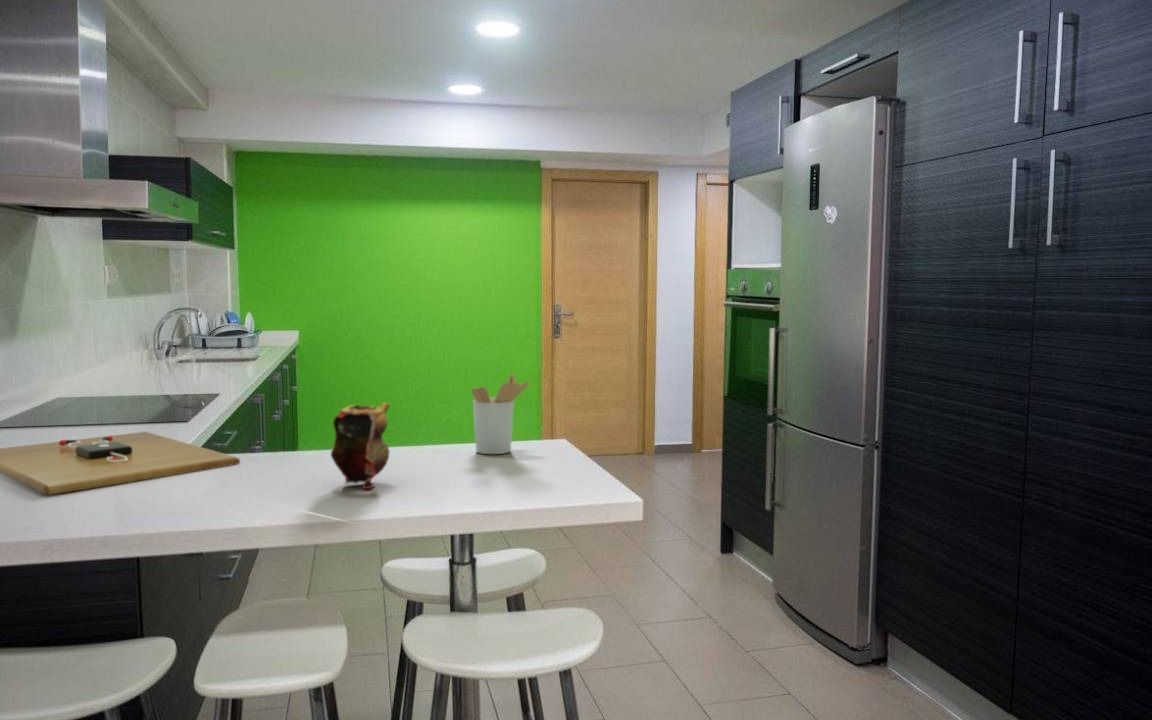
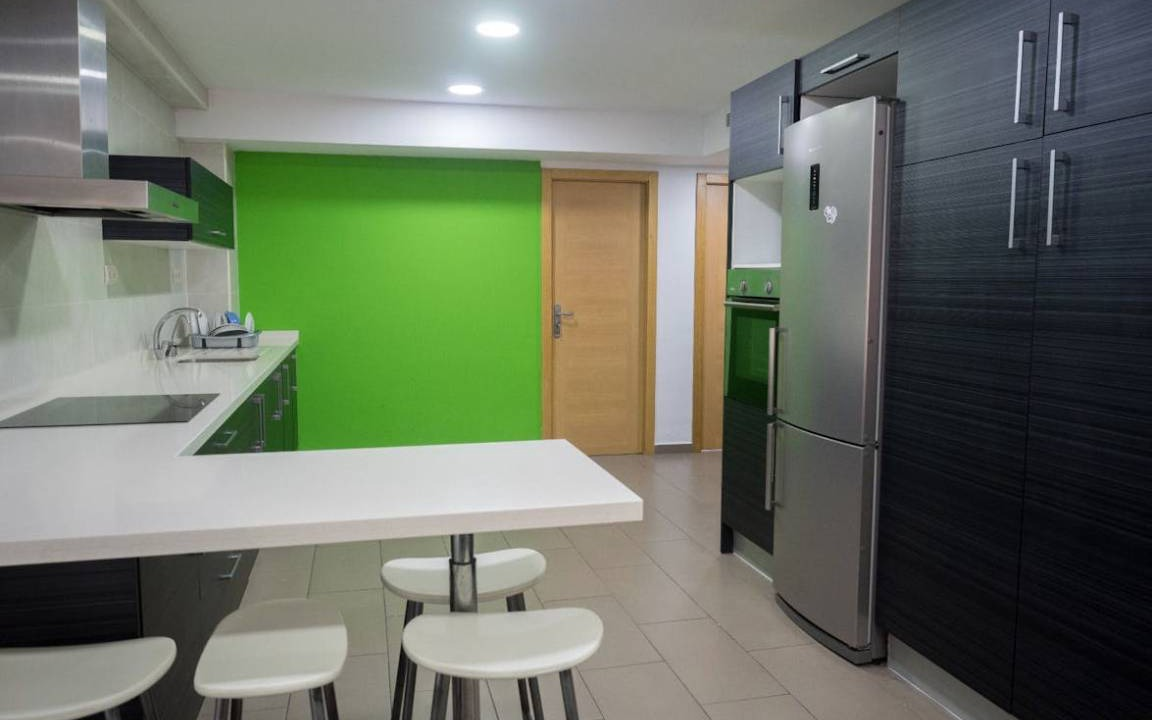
- teapot (358, 440)
- cutting board (104, 453)
- utensil holder (500, 414)
